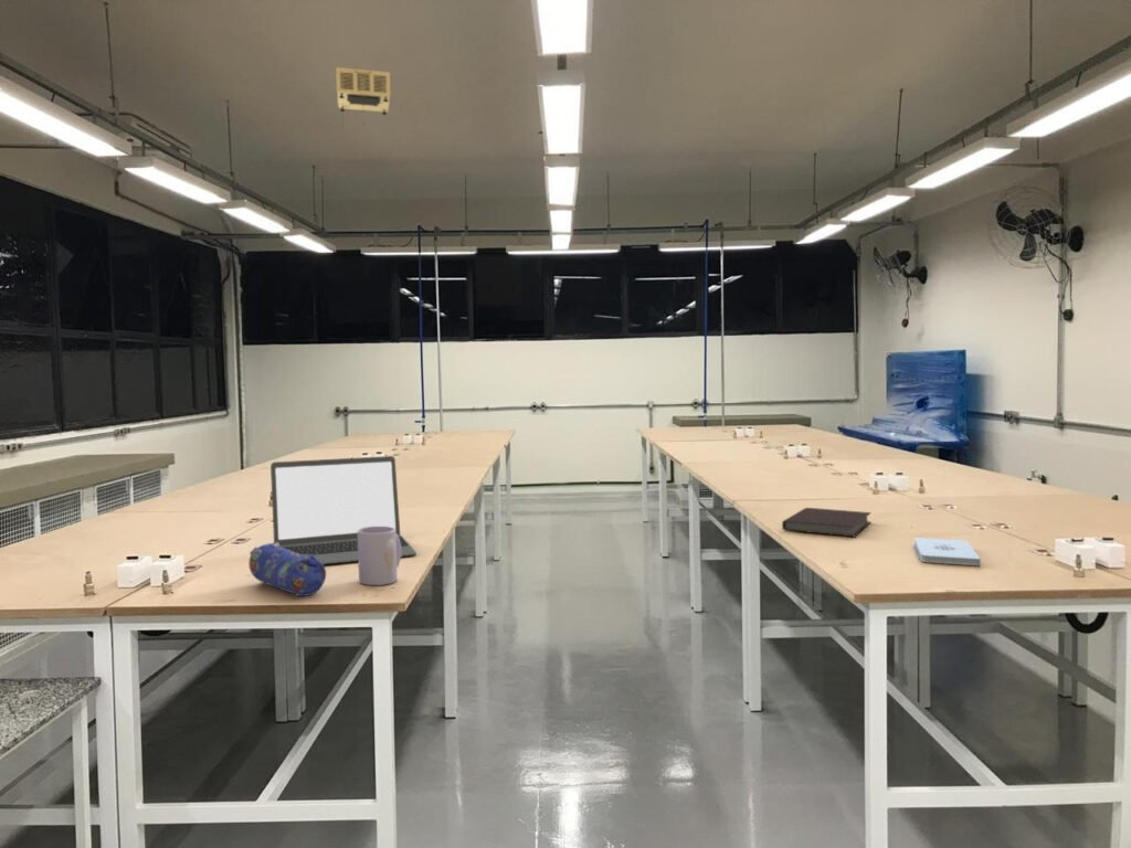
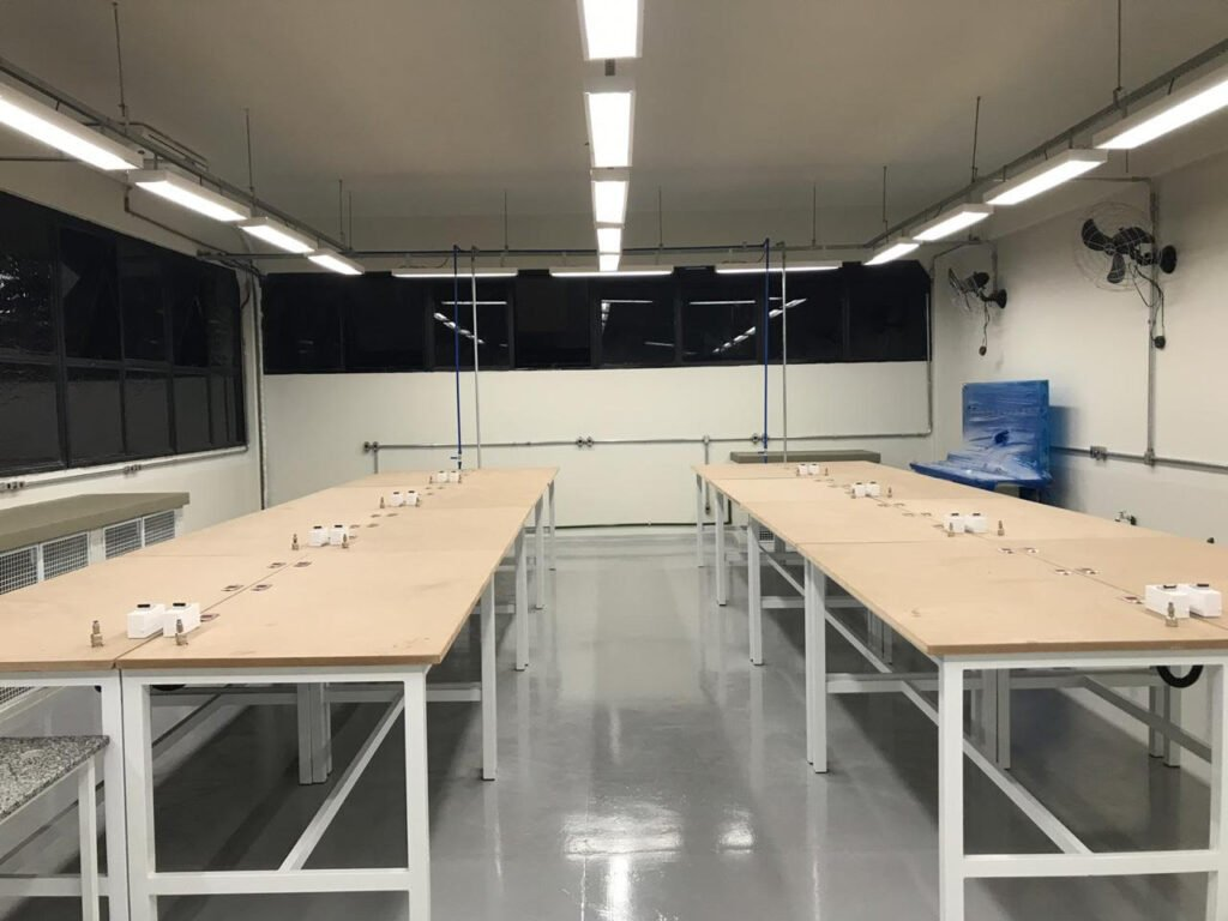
- pencil case (285, 568)
- projector (363, 95)
- notebook (827, 521)
- mug (381, 553)
- notepad (944, 550)
- laptop (341, 507)
